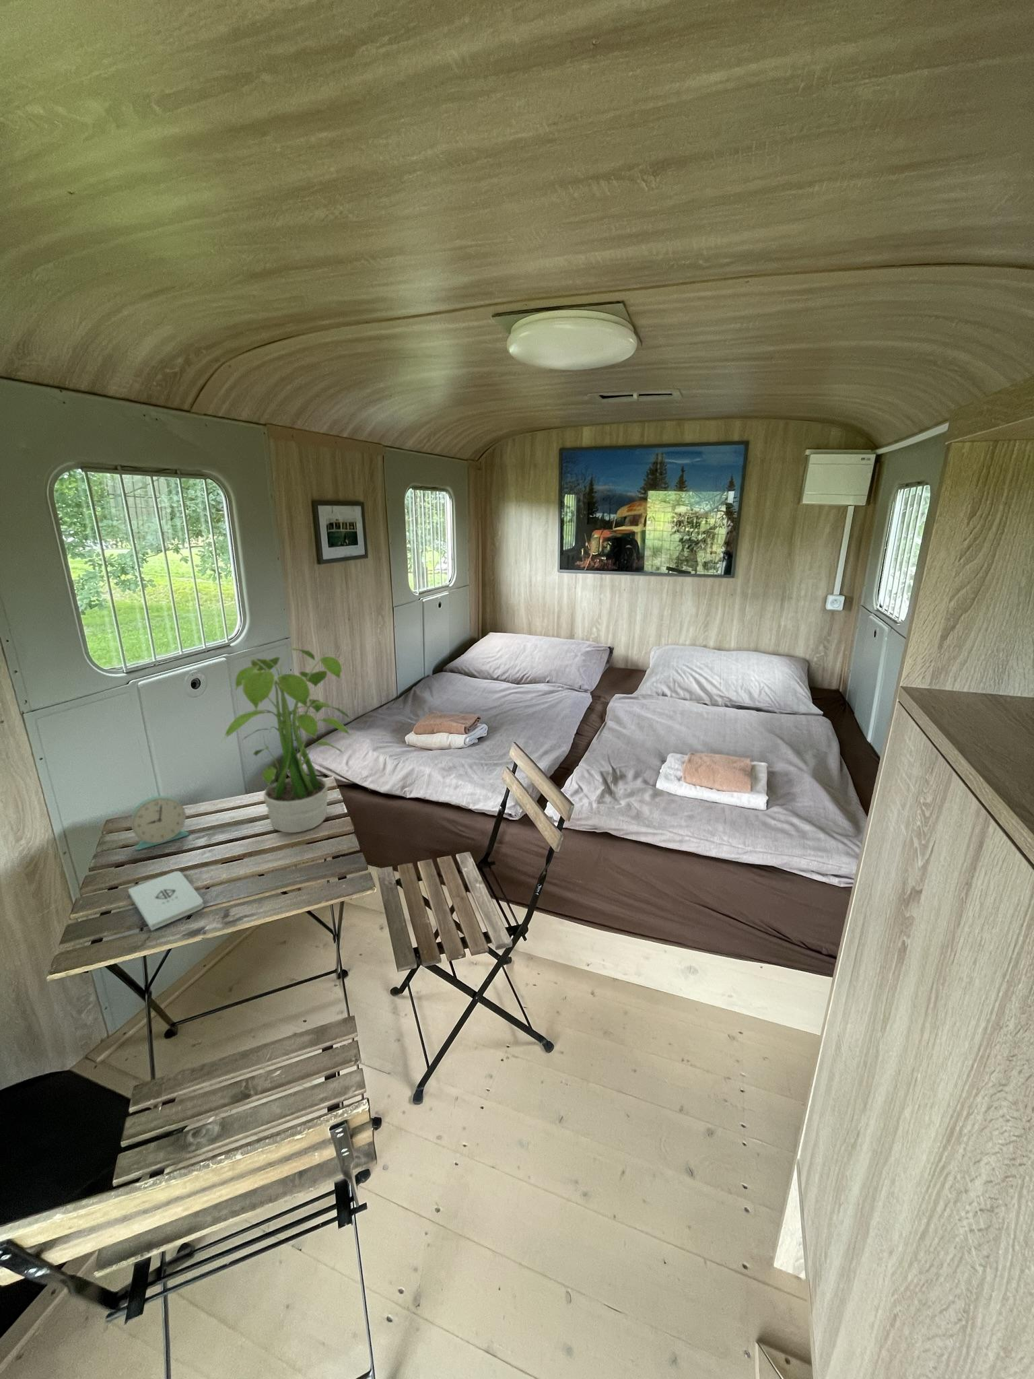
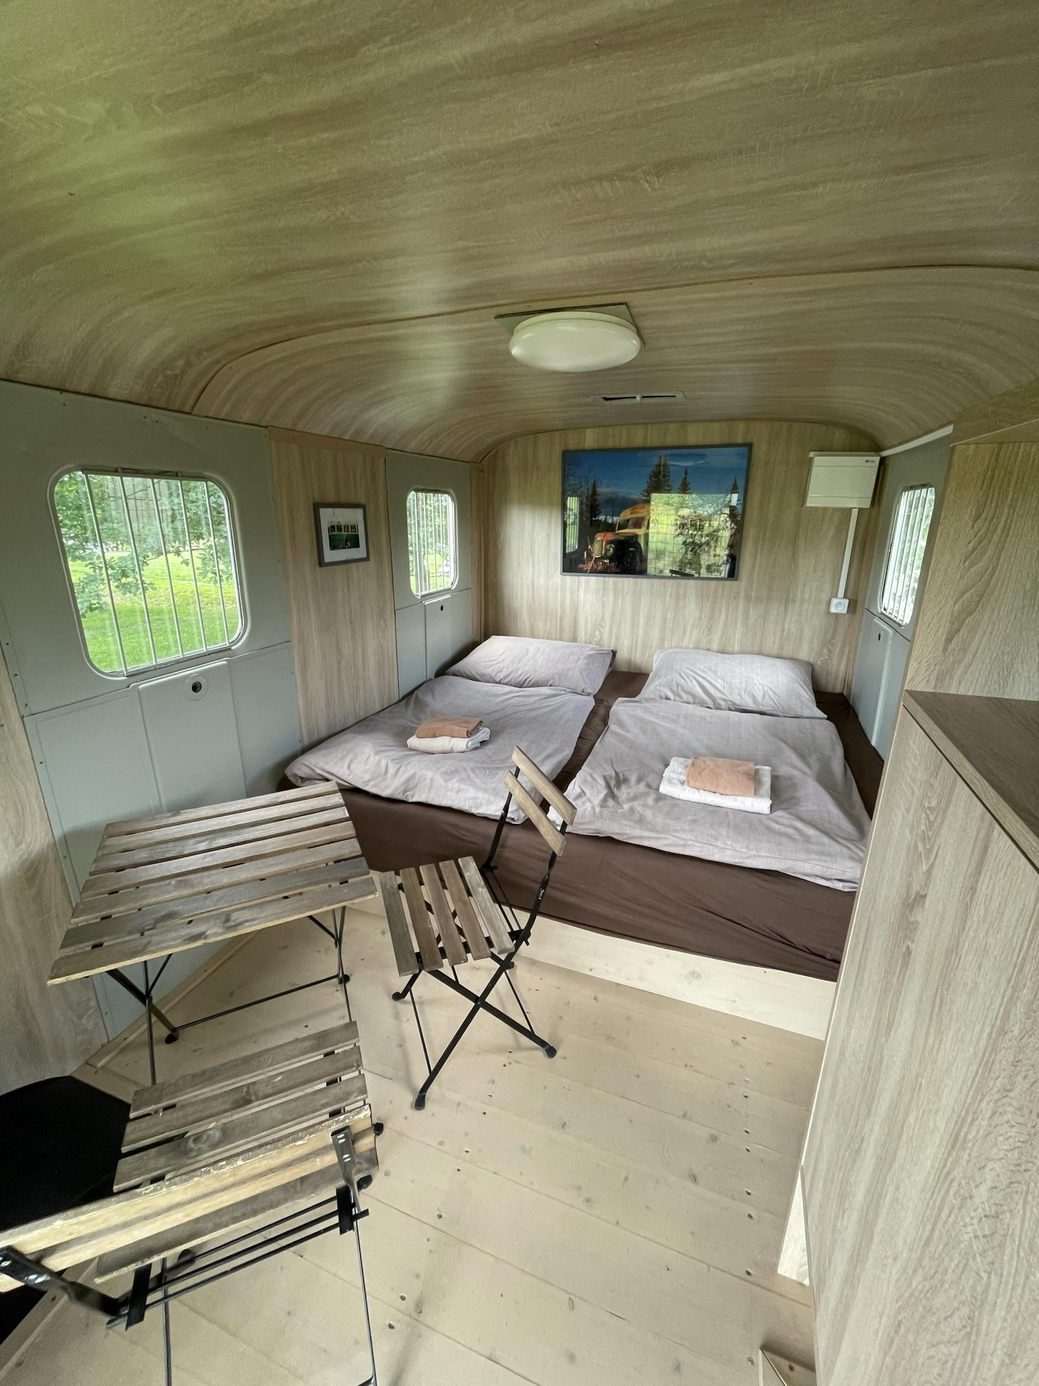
- potted plant (293, 744)
- notepad (165, 898)
- alarm clock (157, 817)
